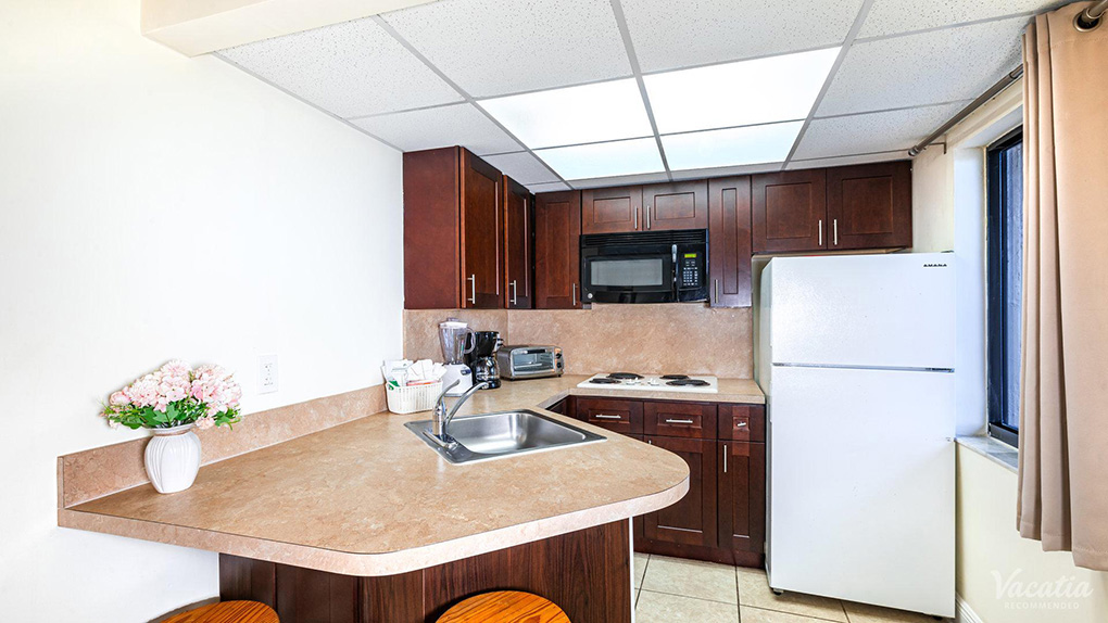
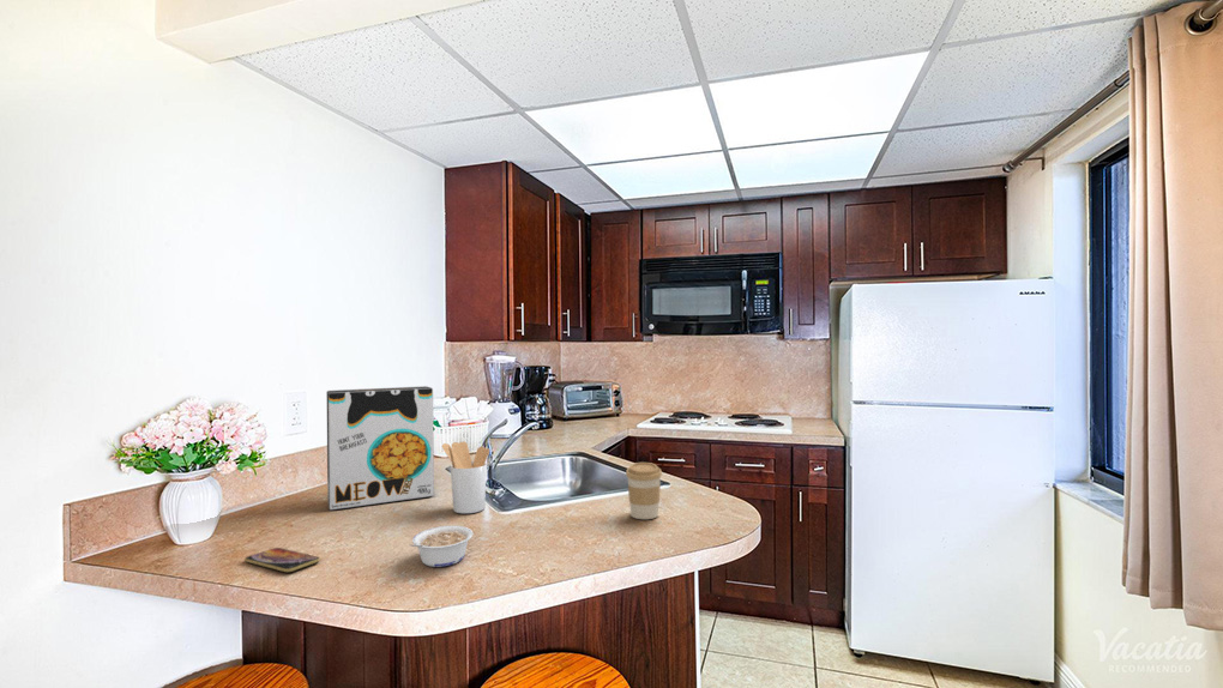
+ cereal box (380, 443)
+ smartphone (282, 559)
+ utensil holder (464, 475)
+ coffee cup (644, 489)
+ legume (442, 545)
